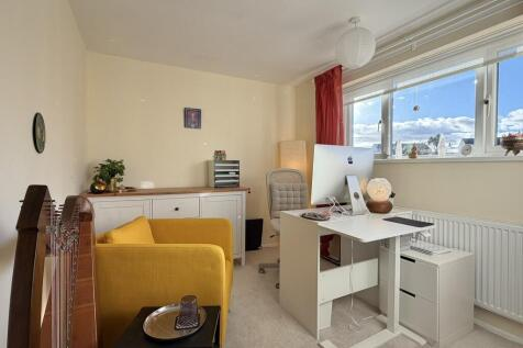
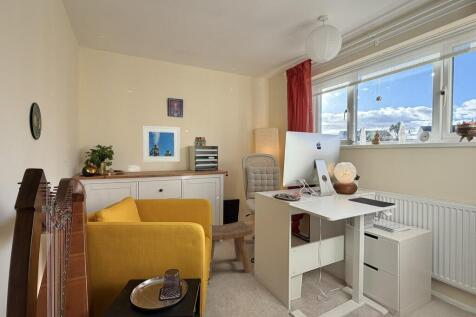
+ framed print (161, 144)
+ stool (224, 239)
